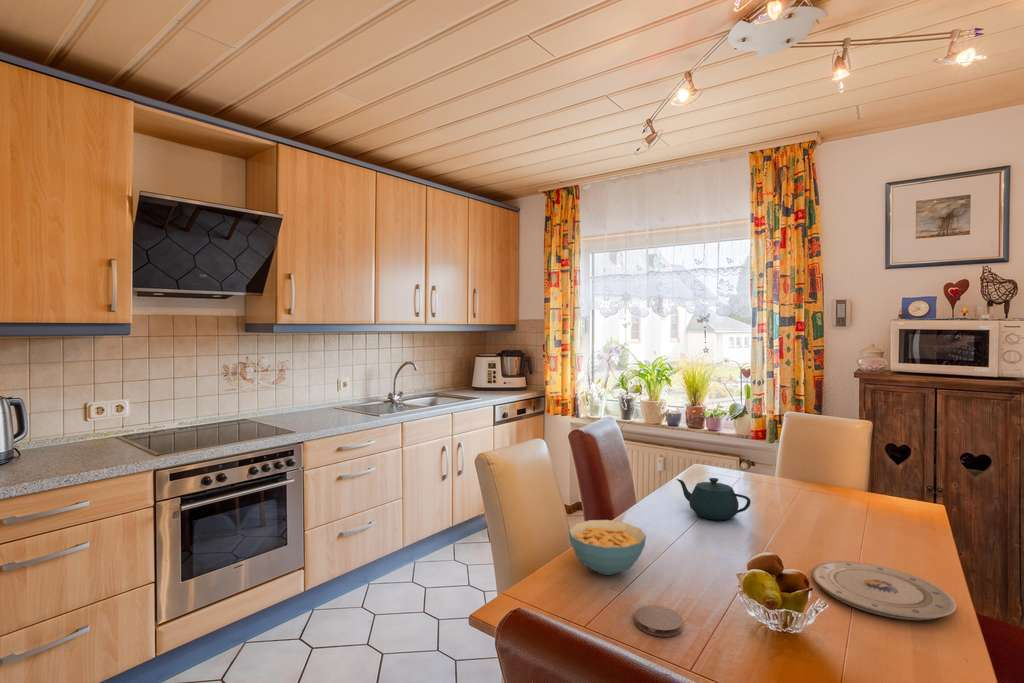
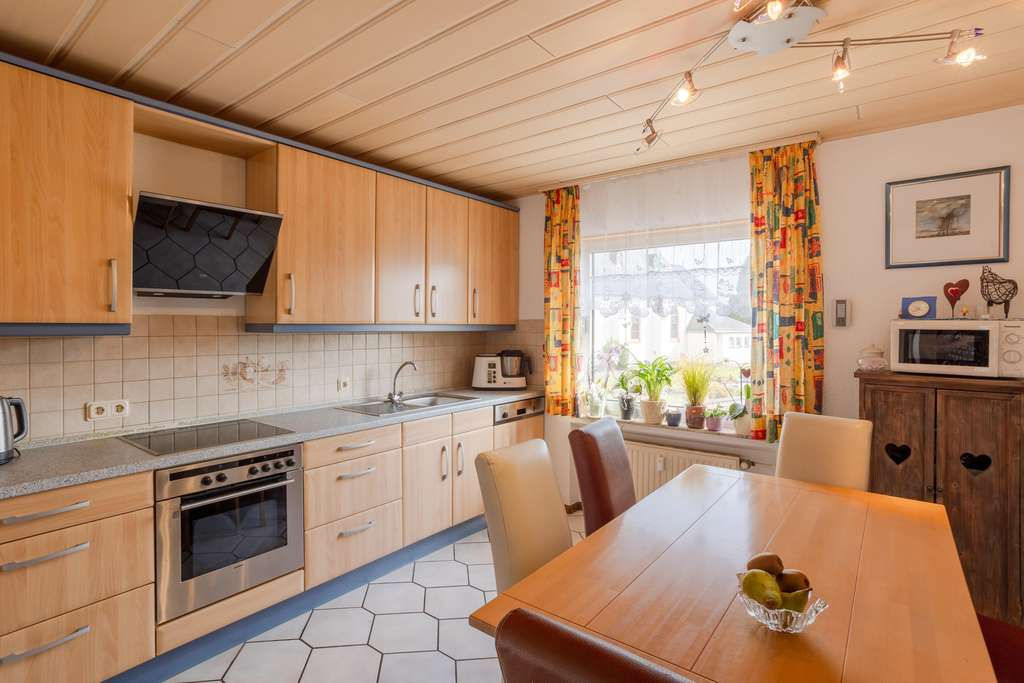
- plate (879, 589)
- coaster (658, 620)
- cereal bowl (606, 551)
- teapot (711, 496)
